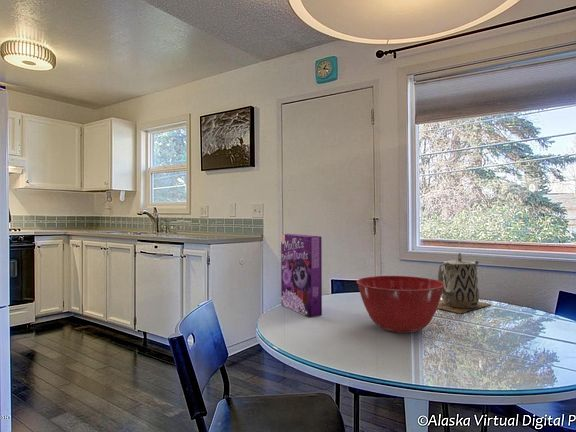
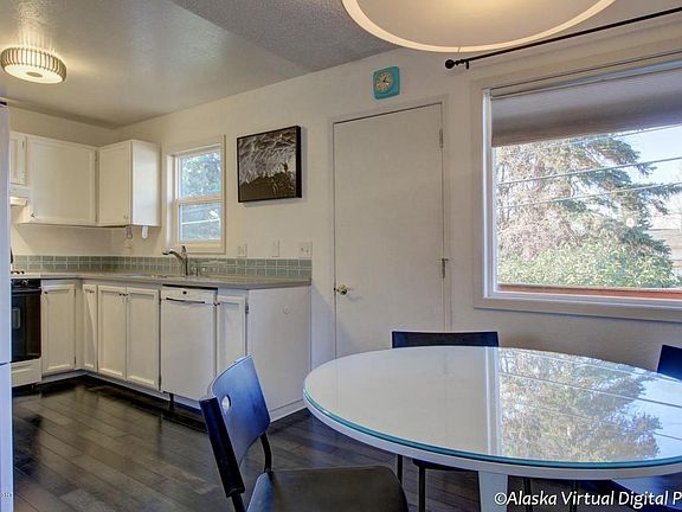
- cereal box (300, 272)
- teapot (456, 278)
- mixing bowl (399, 304)
